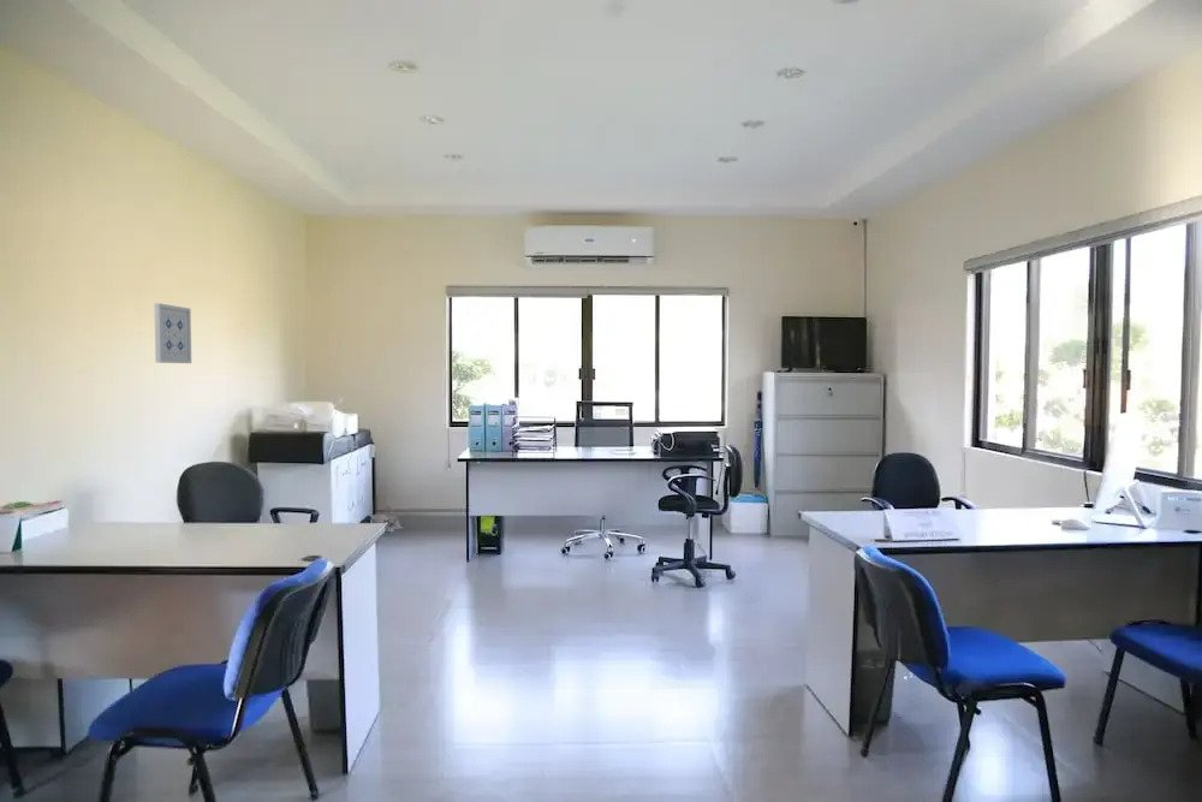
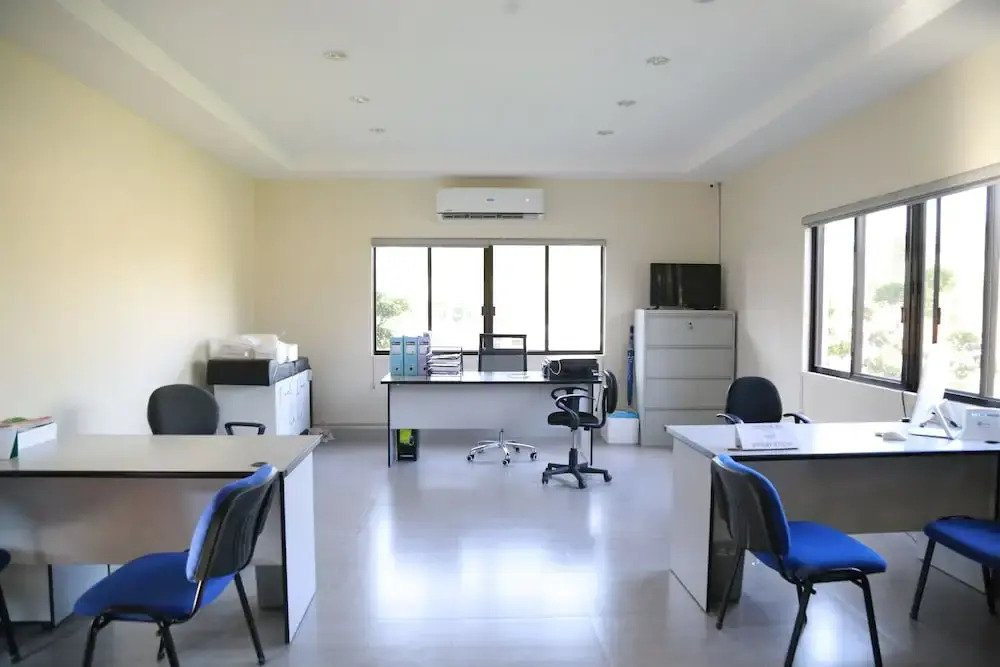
- wall art (173, 334)
